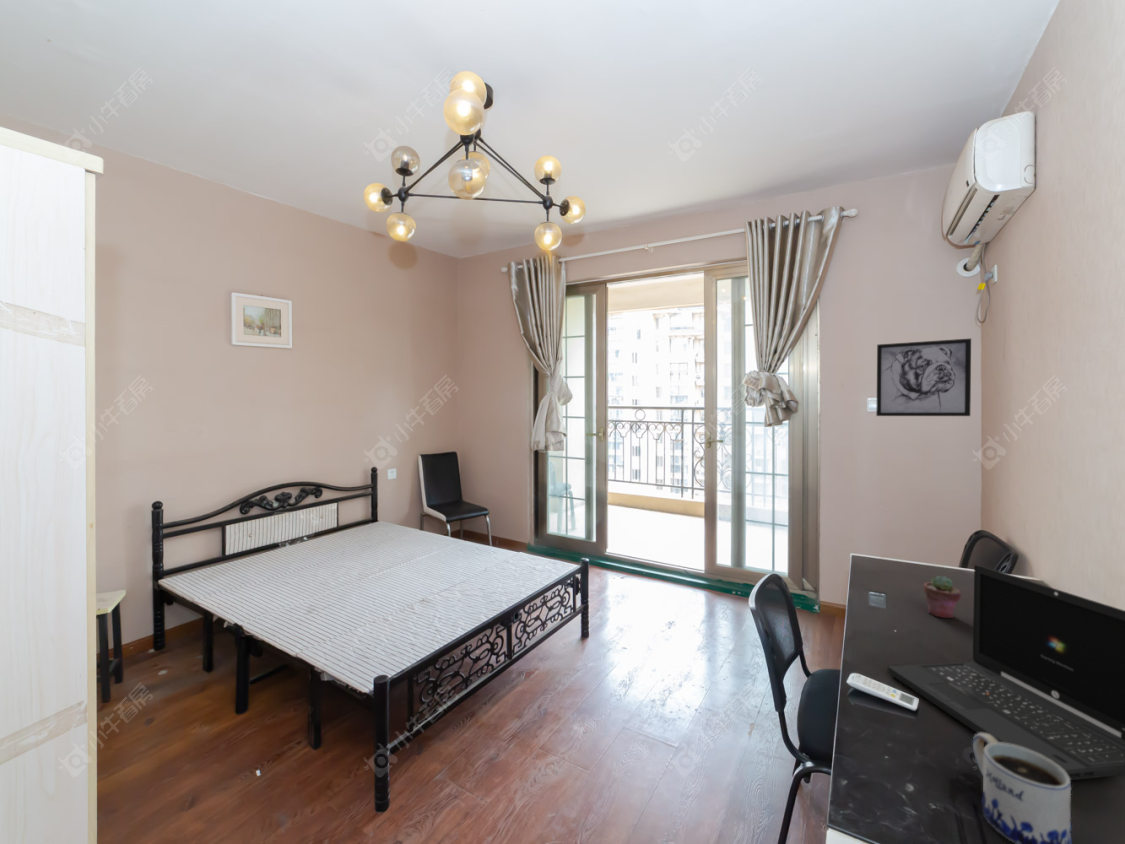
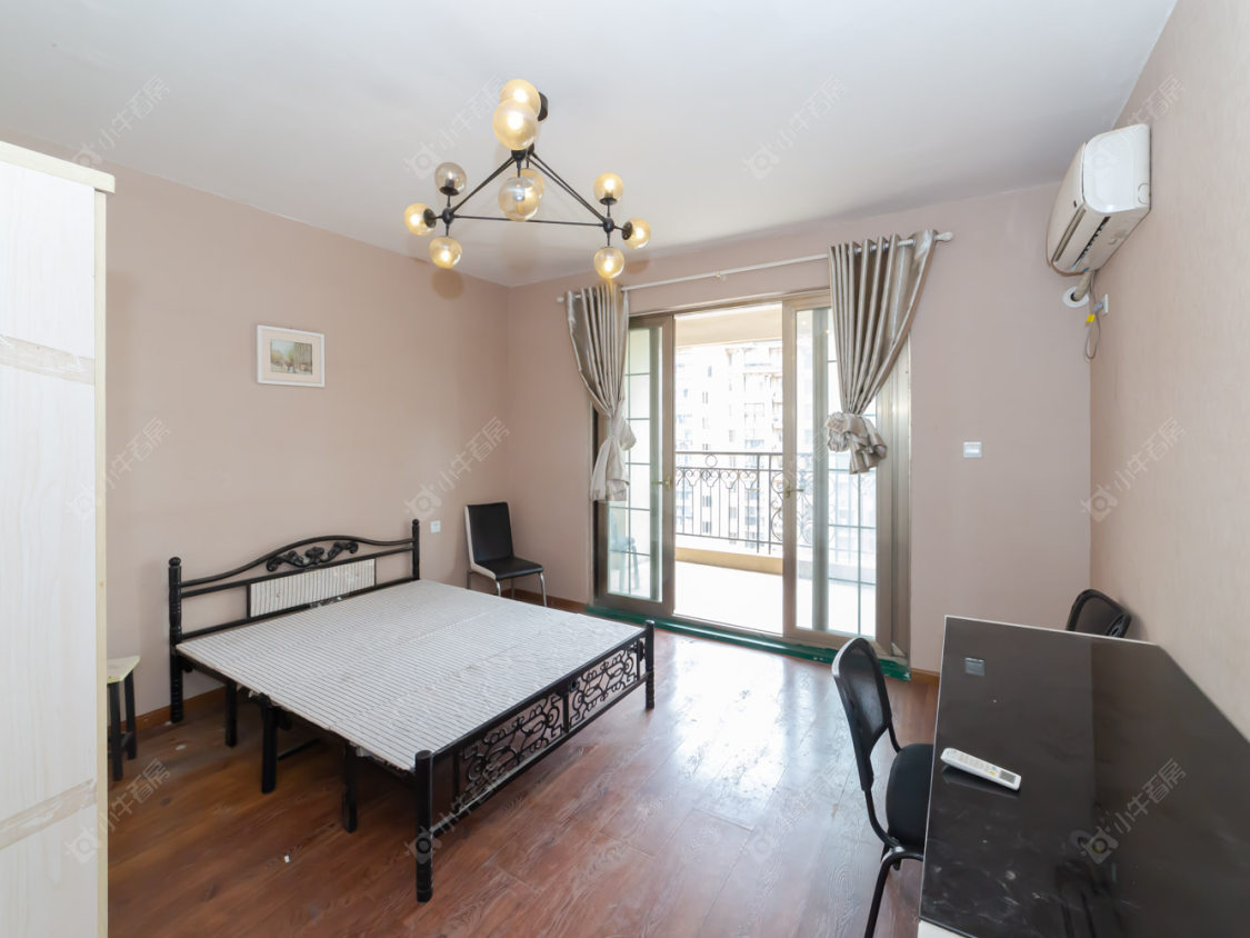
- mug (1015, 788)
- potted succulent (941, 595)
- laptop (1008, 654)
- wall art (921, 378)
